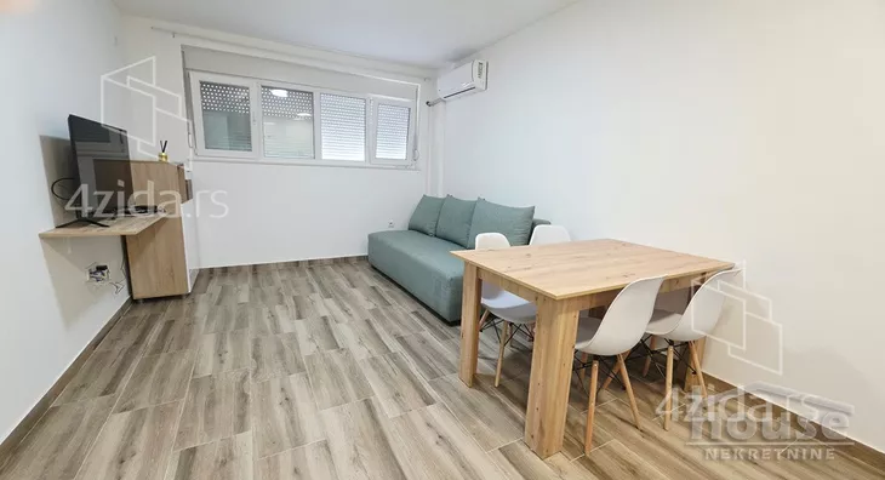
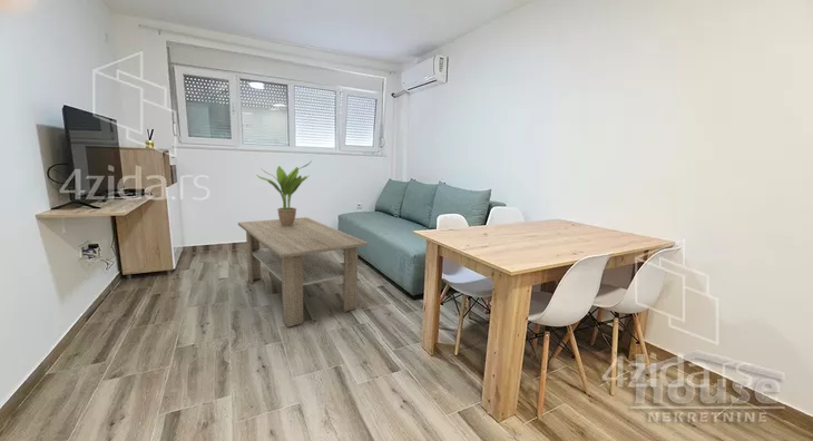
+ potted plant (288, 192)
+ coffee table (297, 263)
